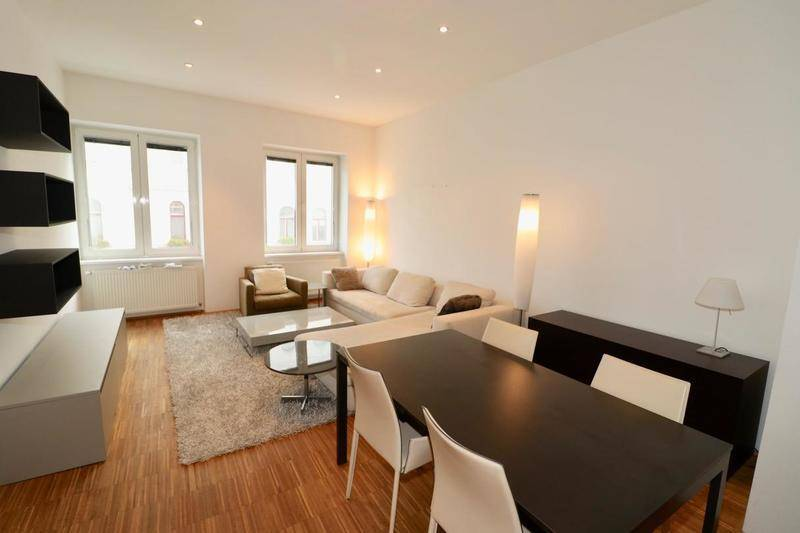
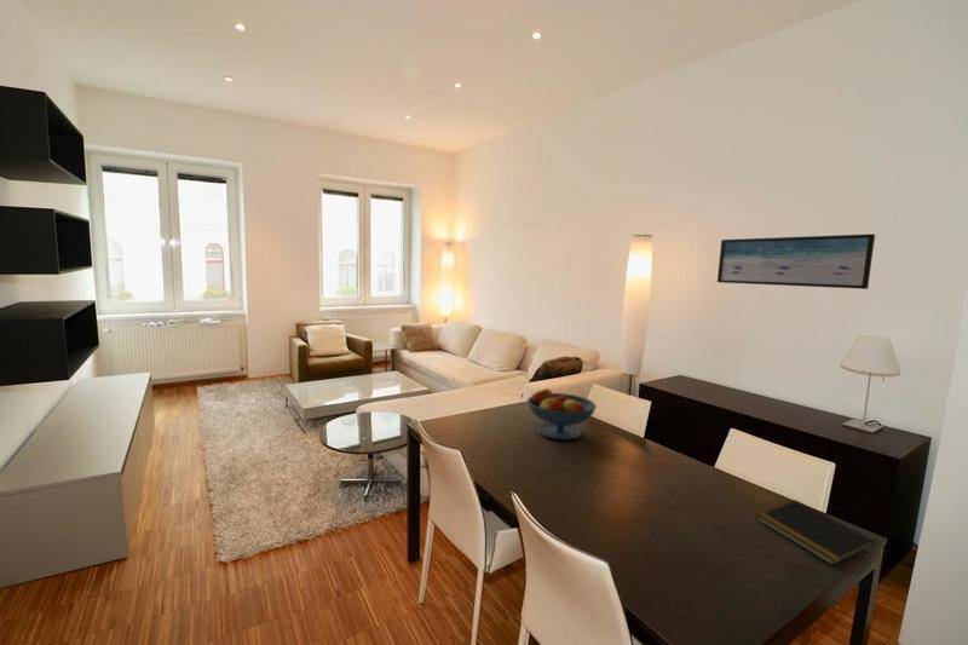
+ wall art (785, 261)
+ fruit bowl (560, 411)
+ notepad (812, 529)
